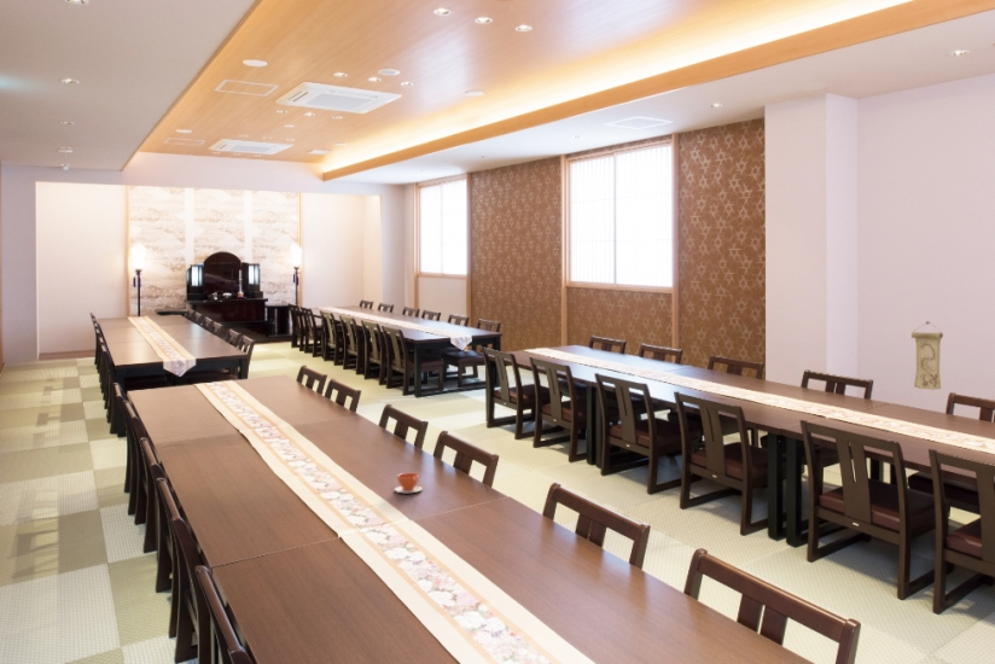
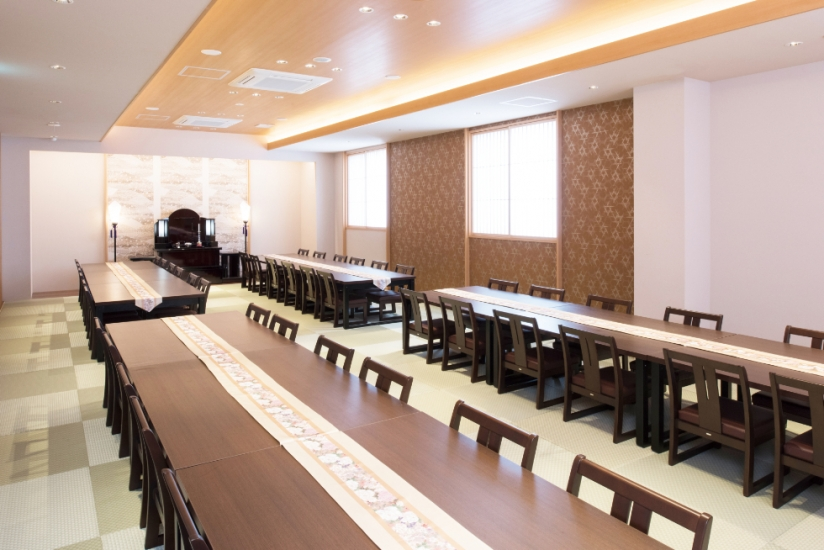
- teacup (408, 483)
- wall scroll (926, 355)
